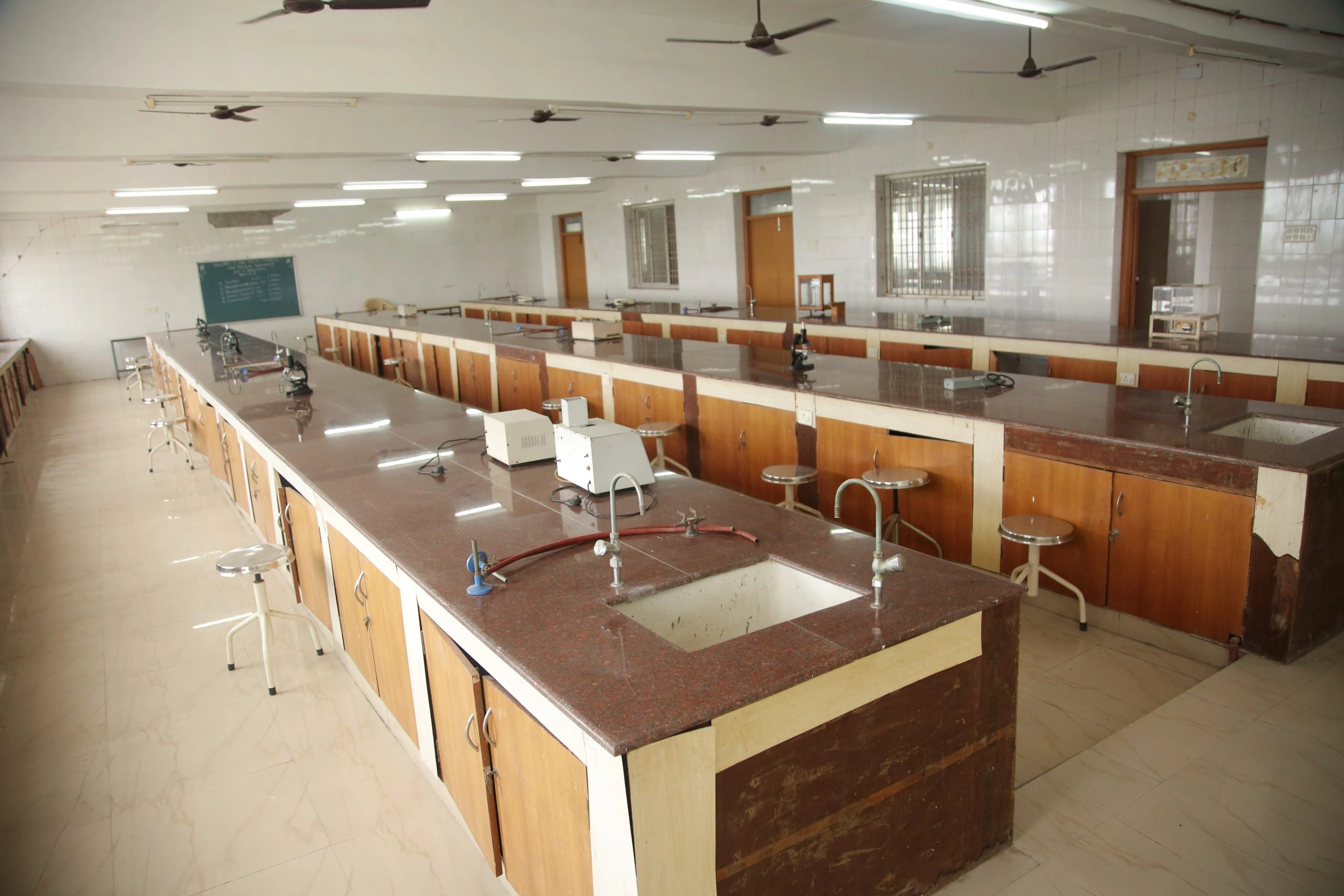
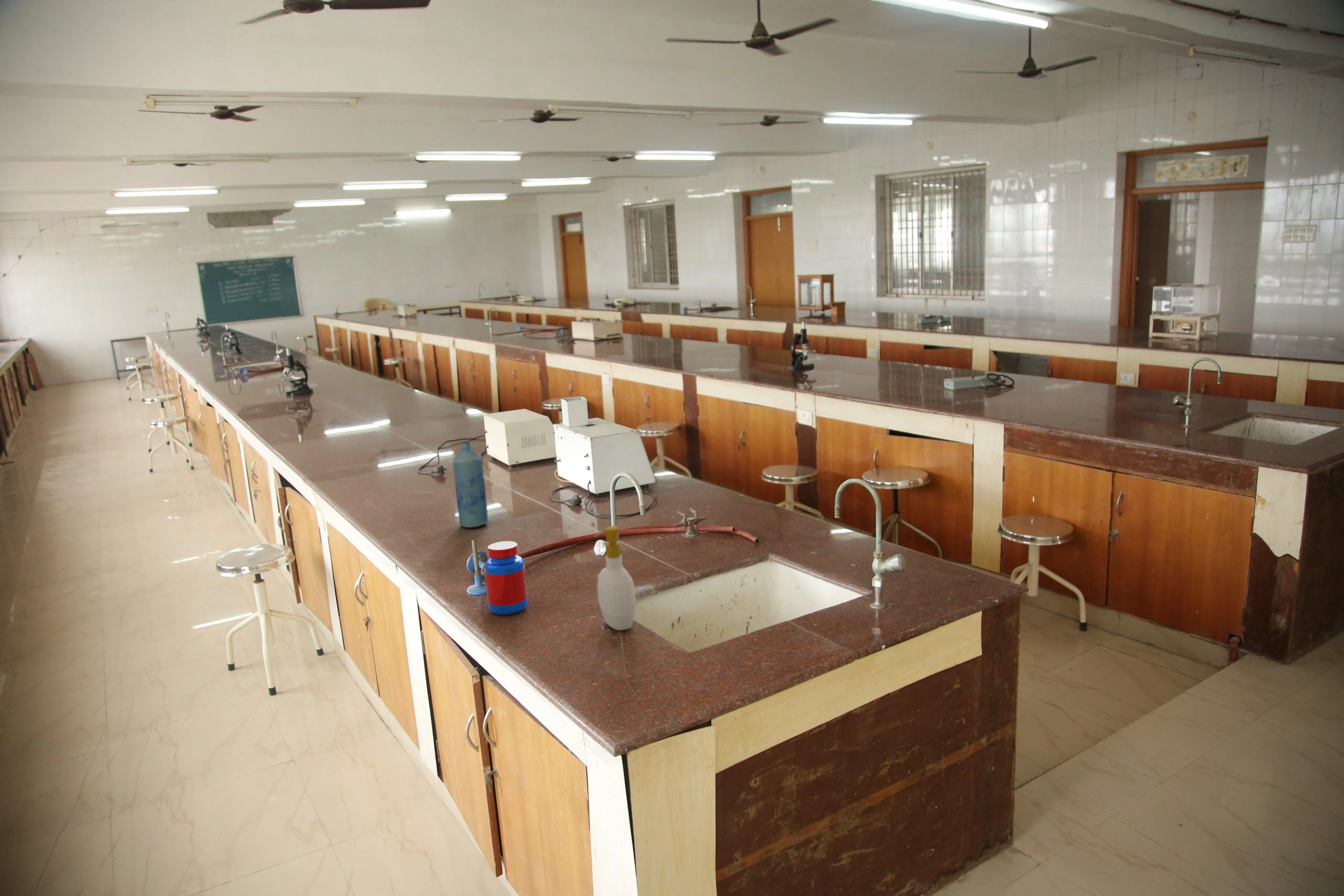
+ bottle (470, 483)
+ soap bottle (613, 577)
+ jar (505, 577)
